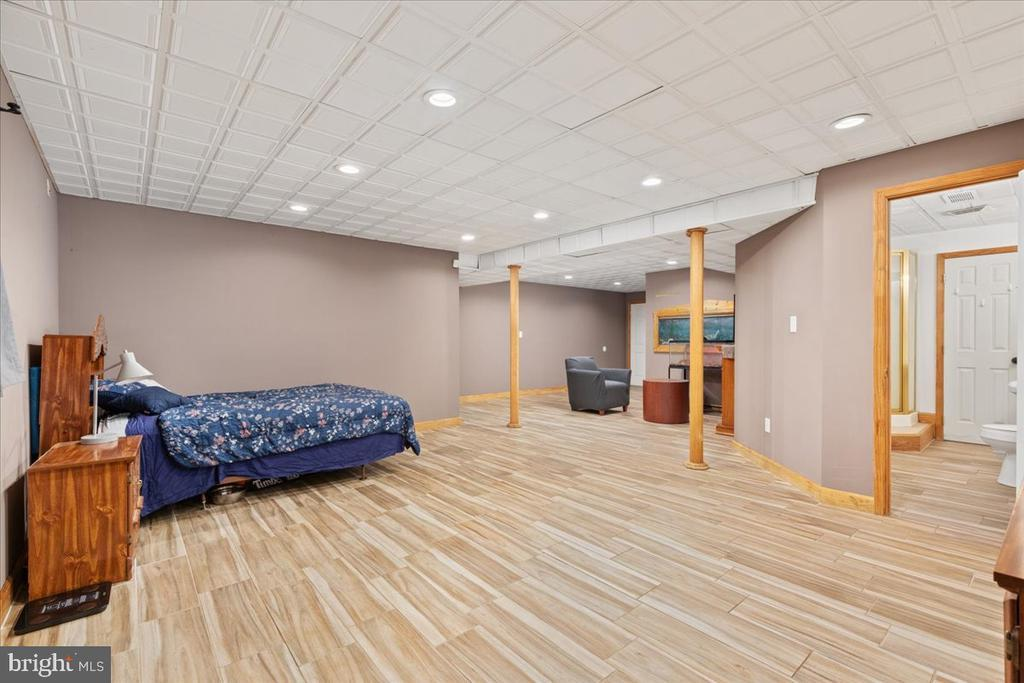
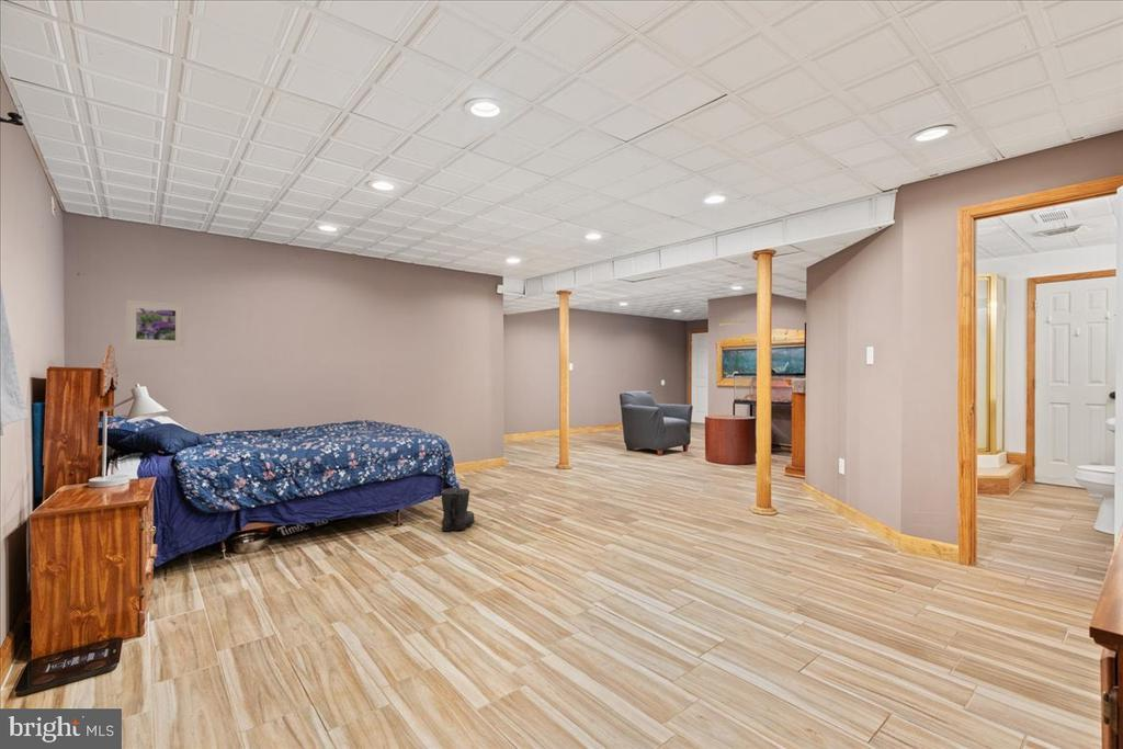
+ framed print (156, 325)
+ boots (457, 506)
